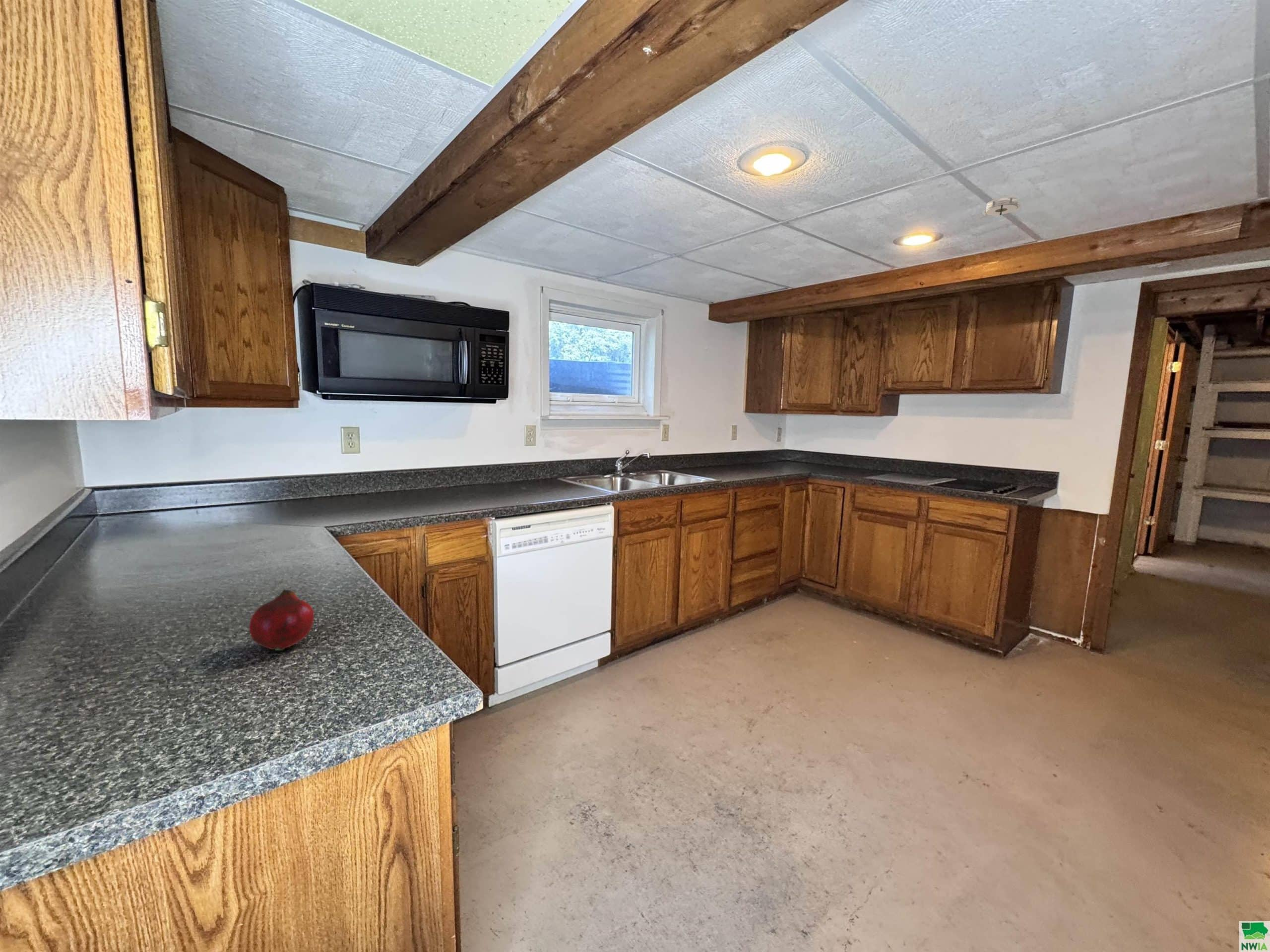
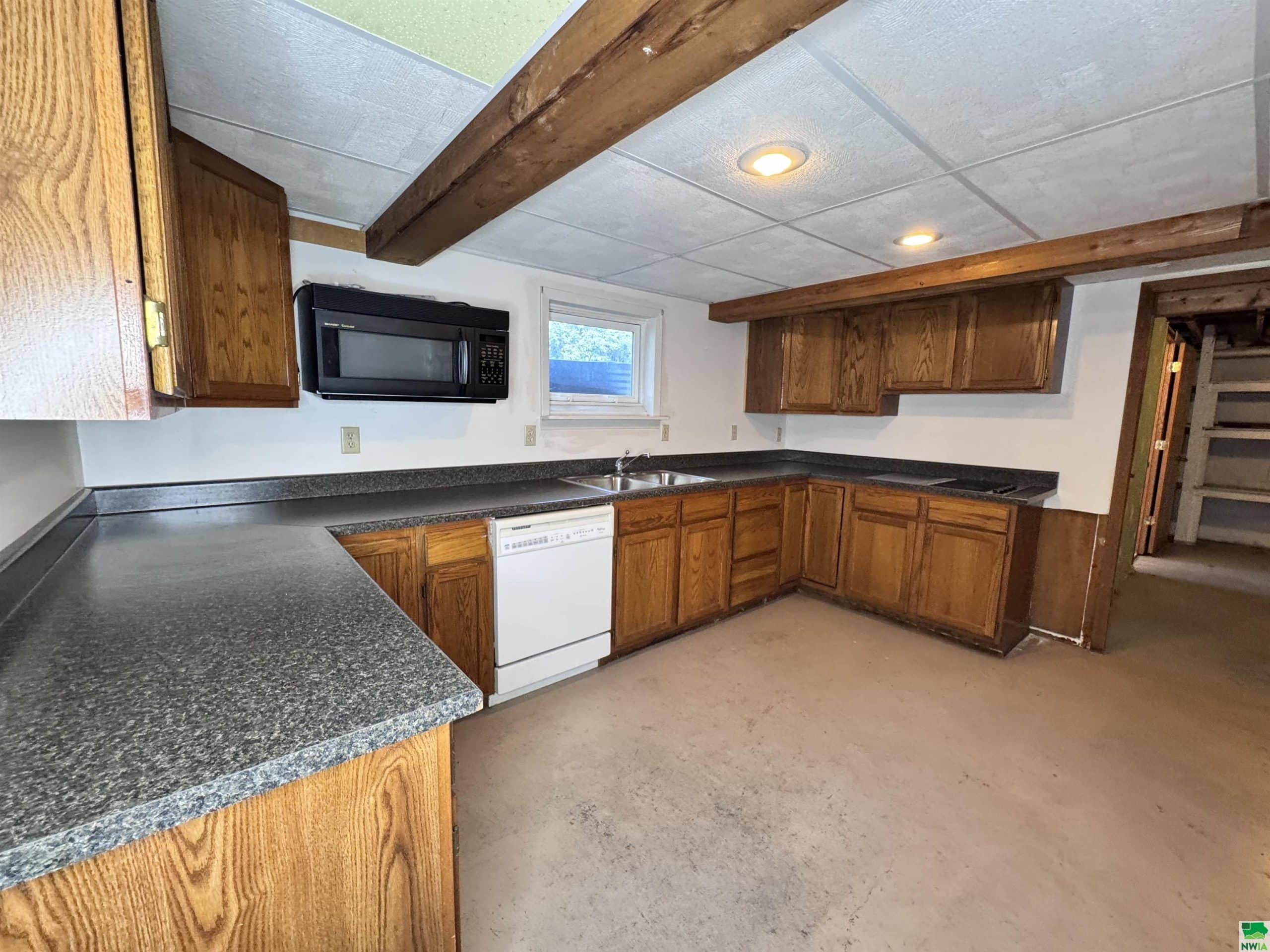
- fruit (282, 619)
- smoke detector (1000, 207)
